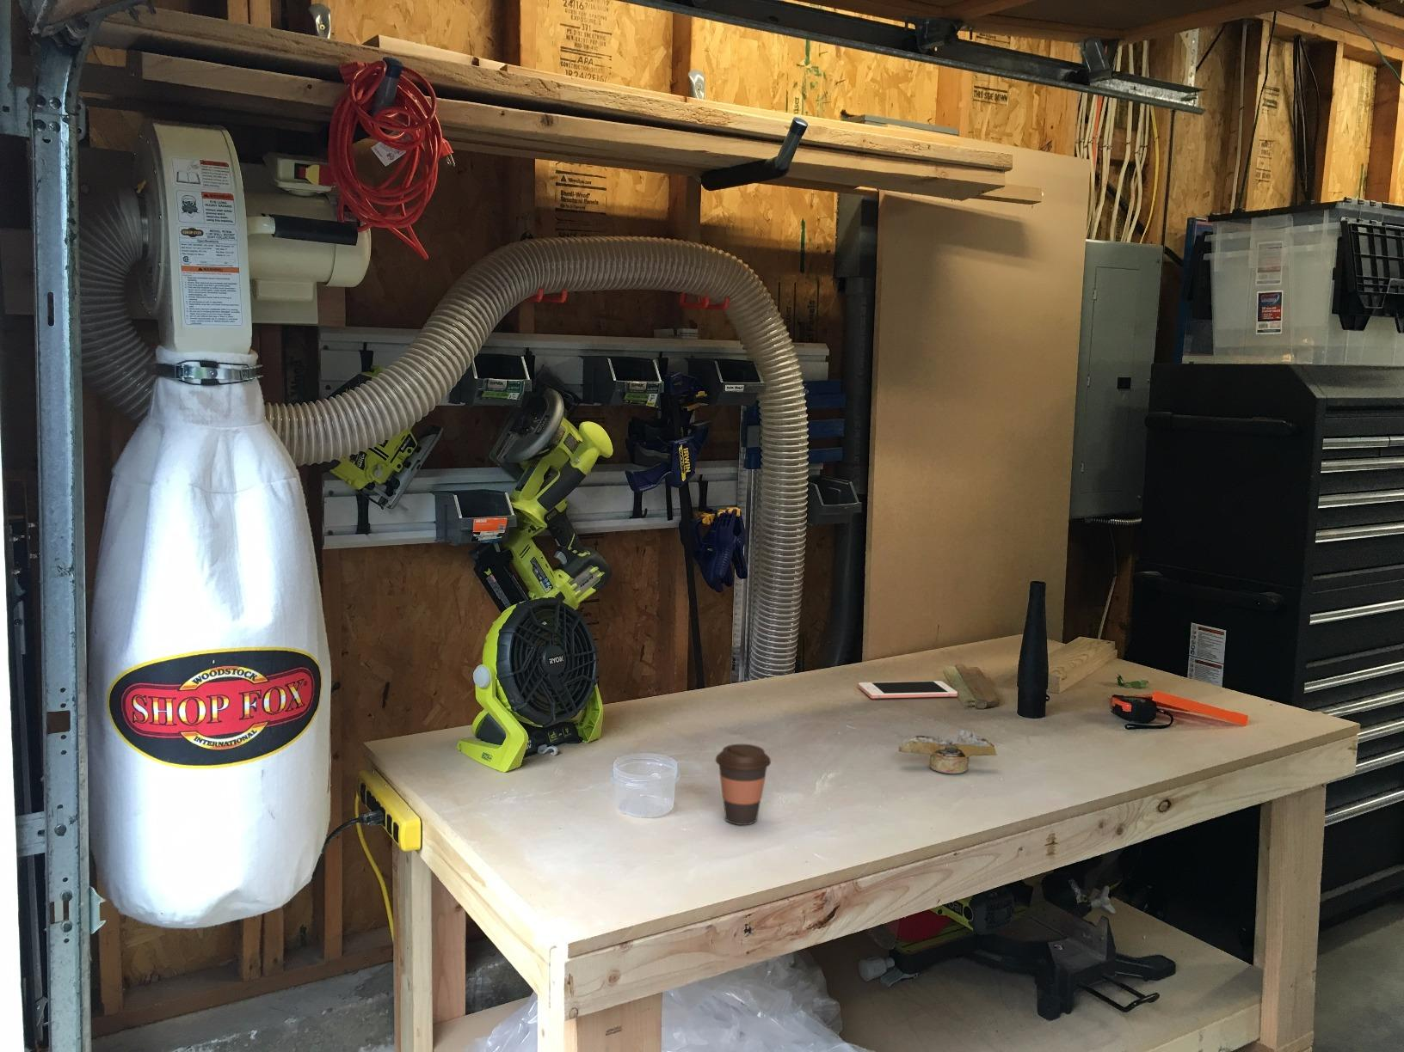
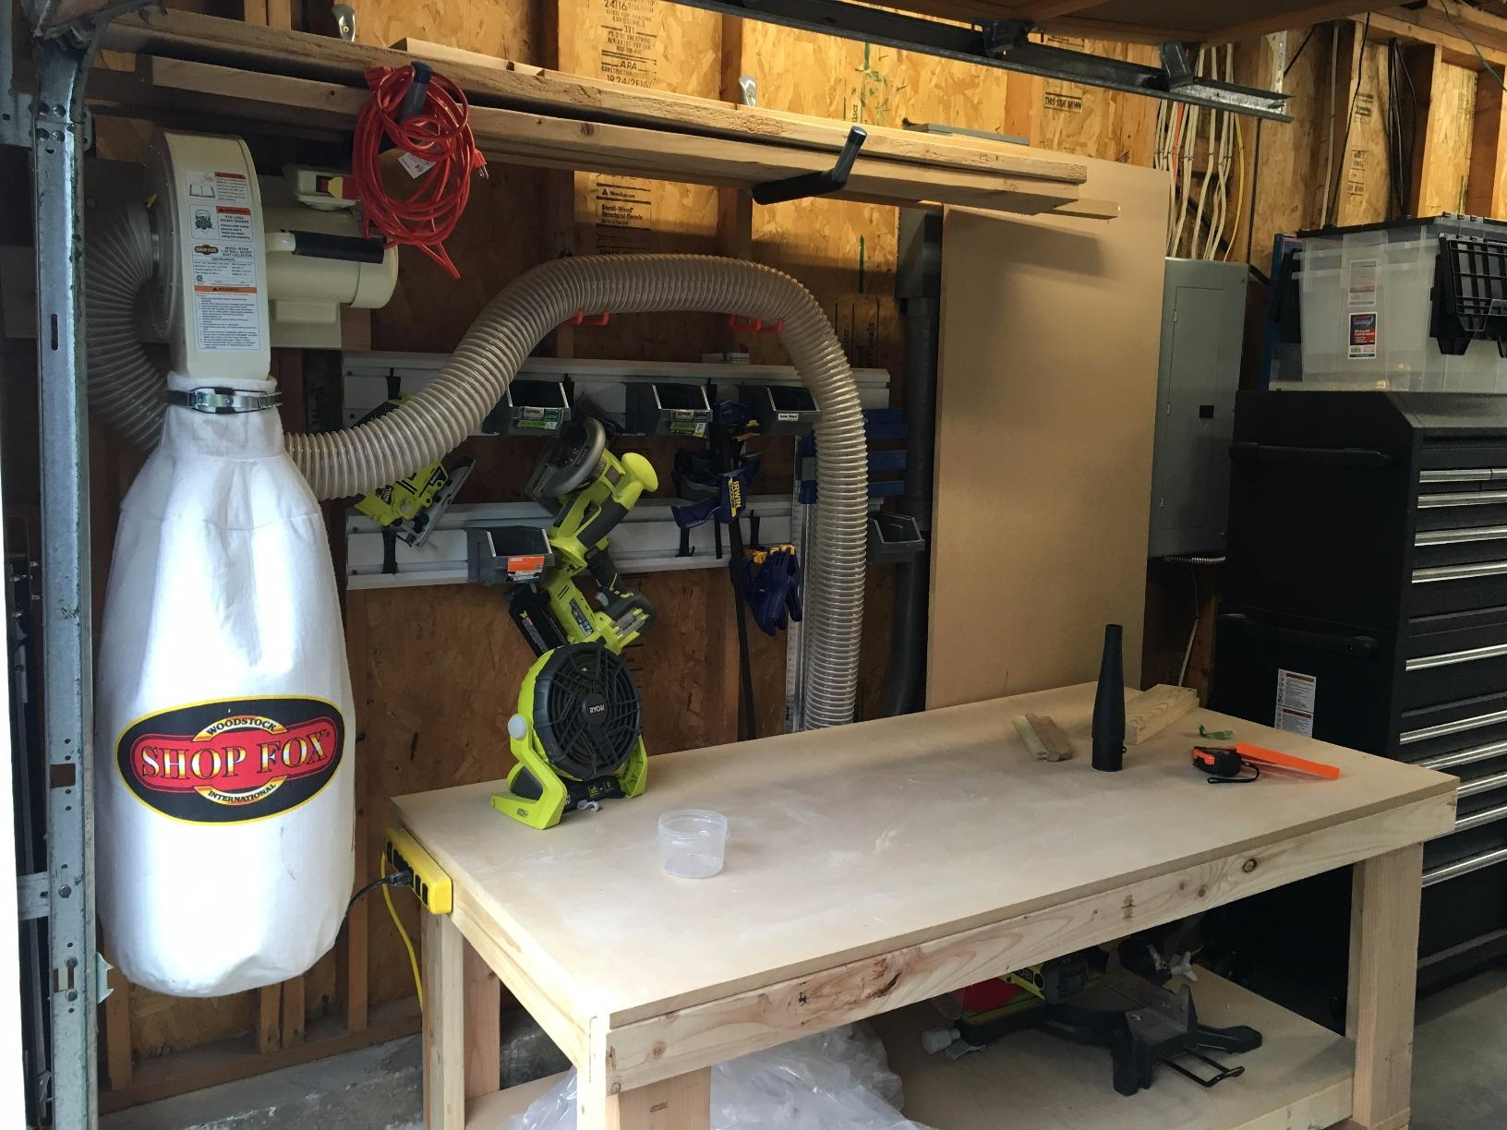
- cell phone (907, 690)
- baseball (946, 749)
- coffee cup (742, 785)
